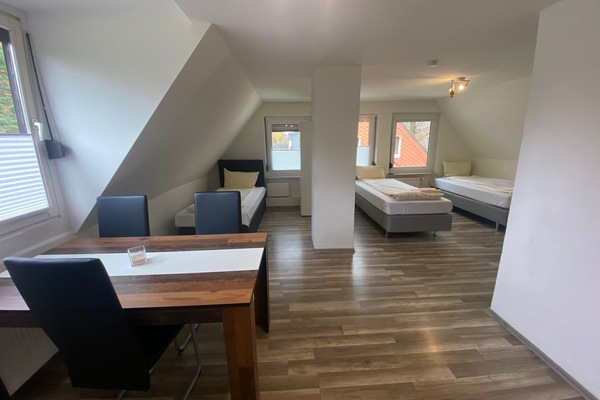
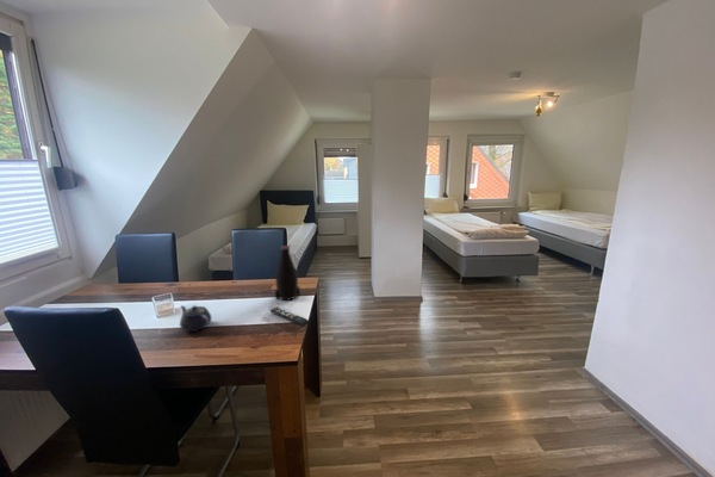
+ bottle (286, 271)
+ remote control (288, 316)
+ teapot (194, 316)
